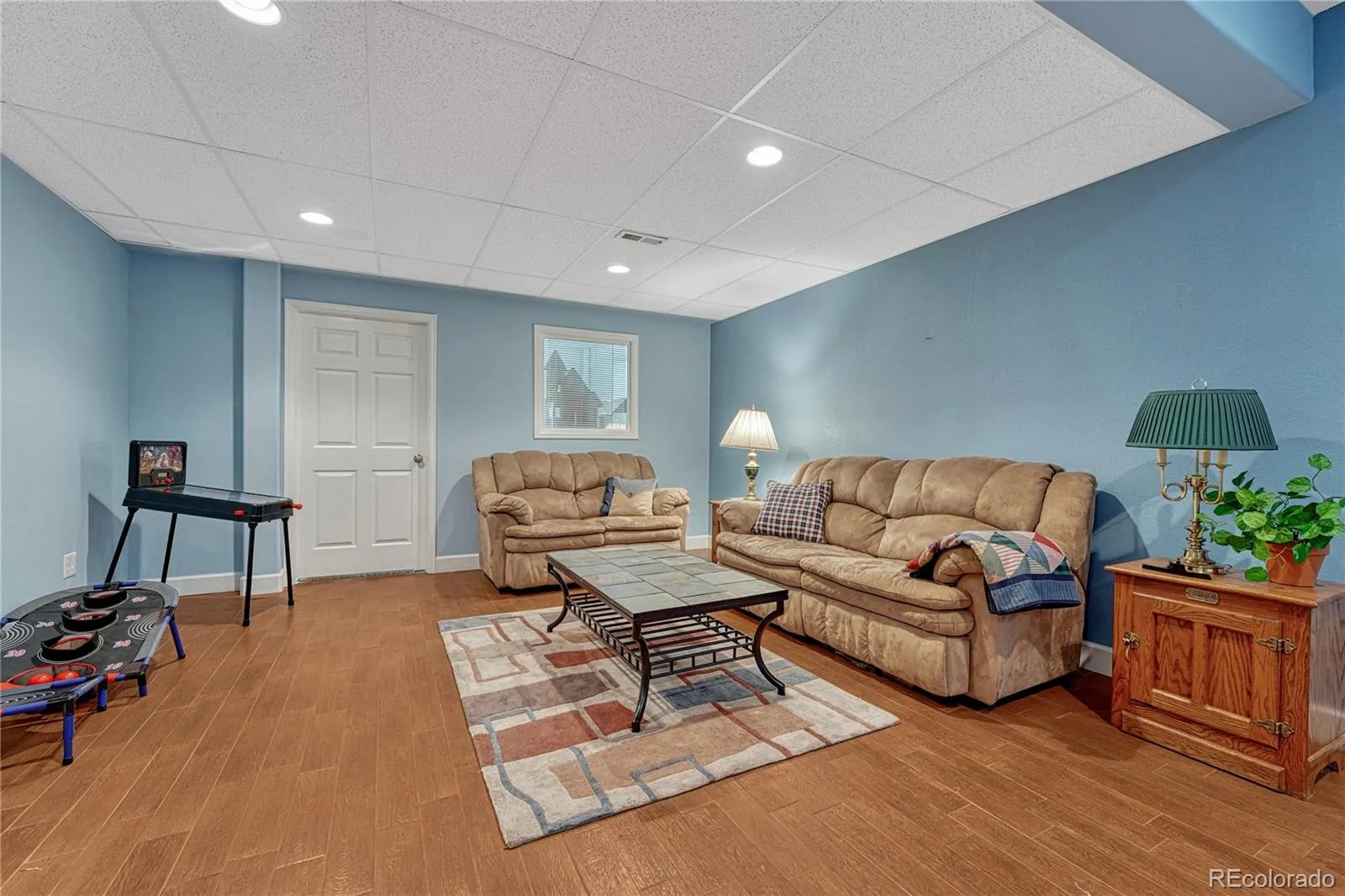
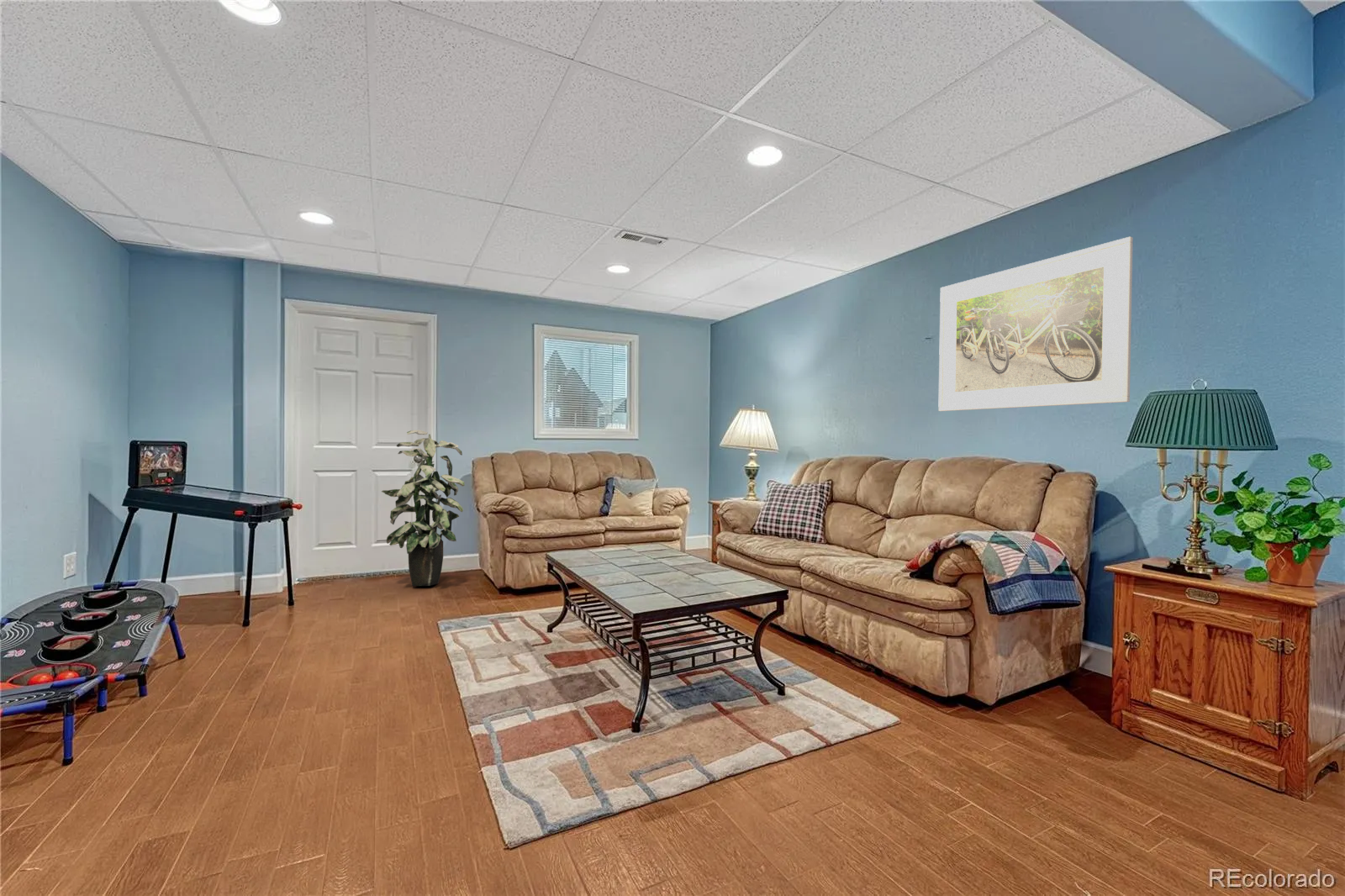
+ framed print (1021, 336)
+ indoor plant (423, 507)
